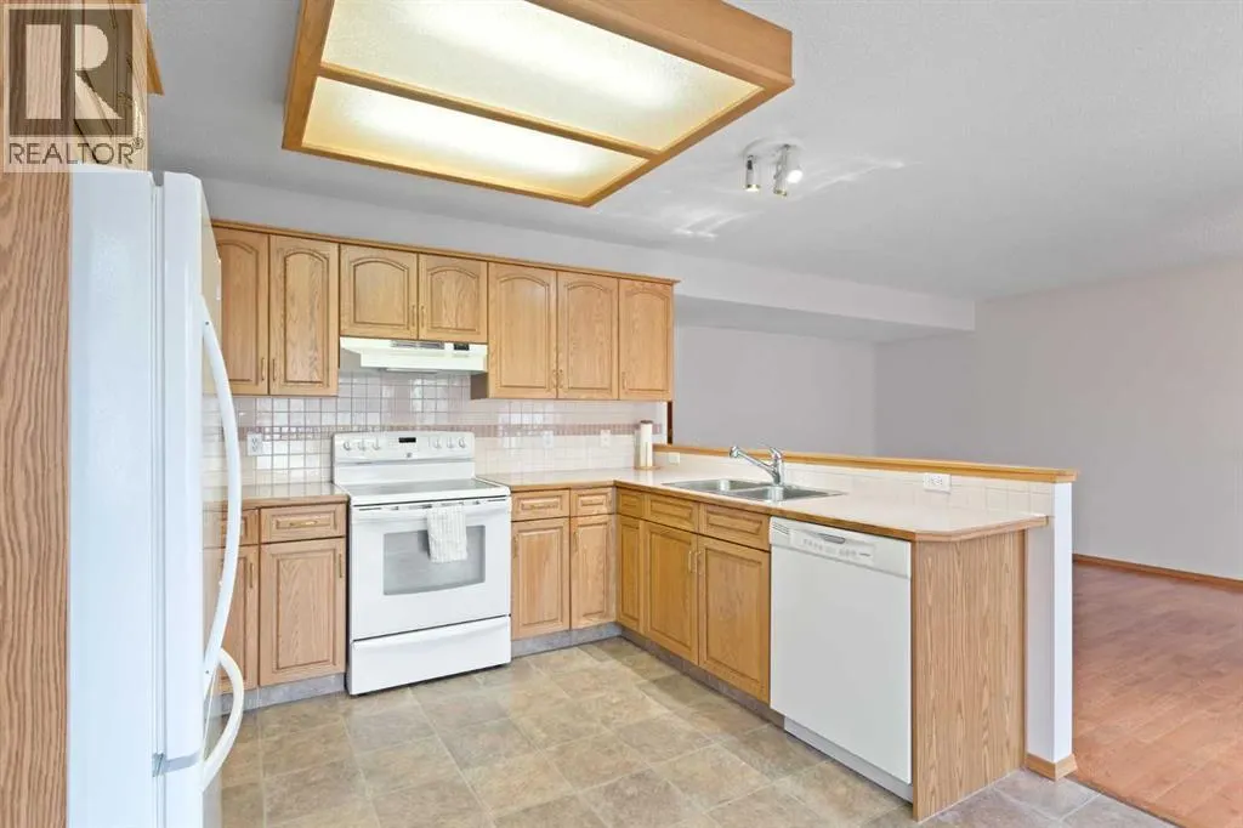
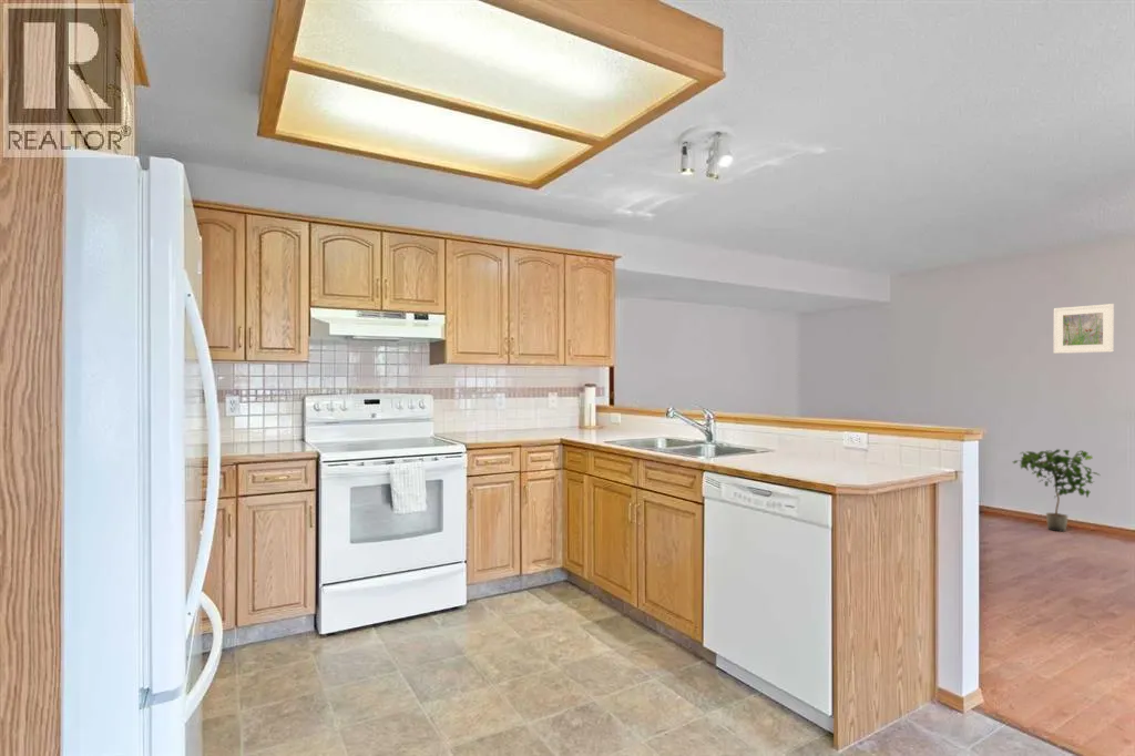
+ potted plant (1055, 489)
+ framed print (1082, 329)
